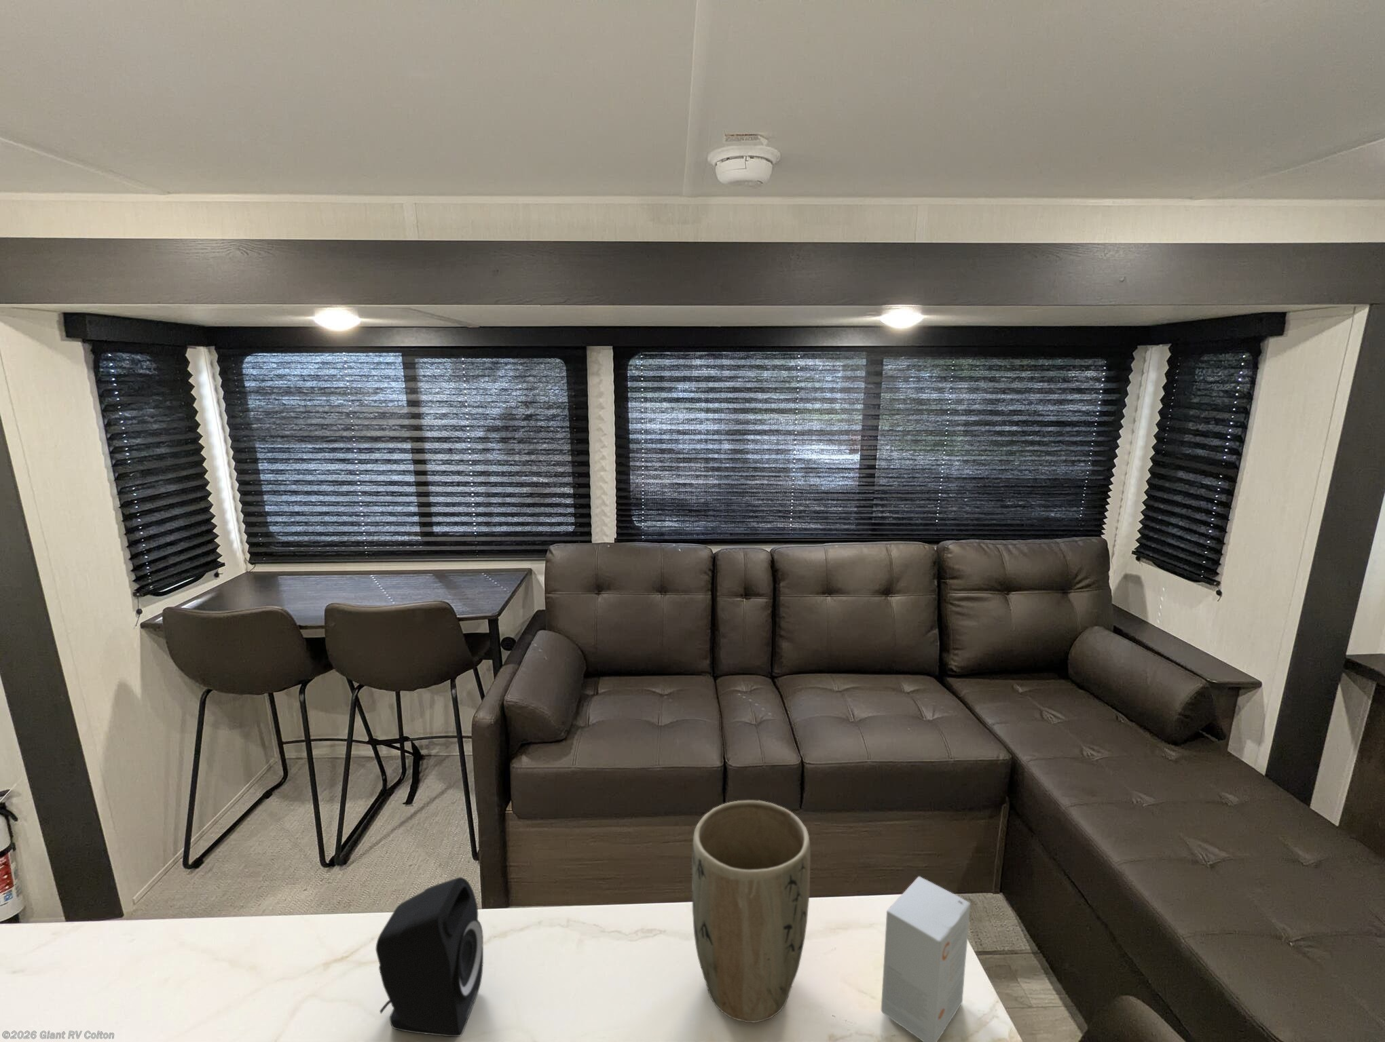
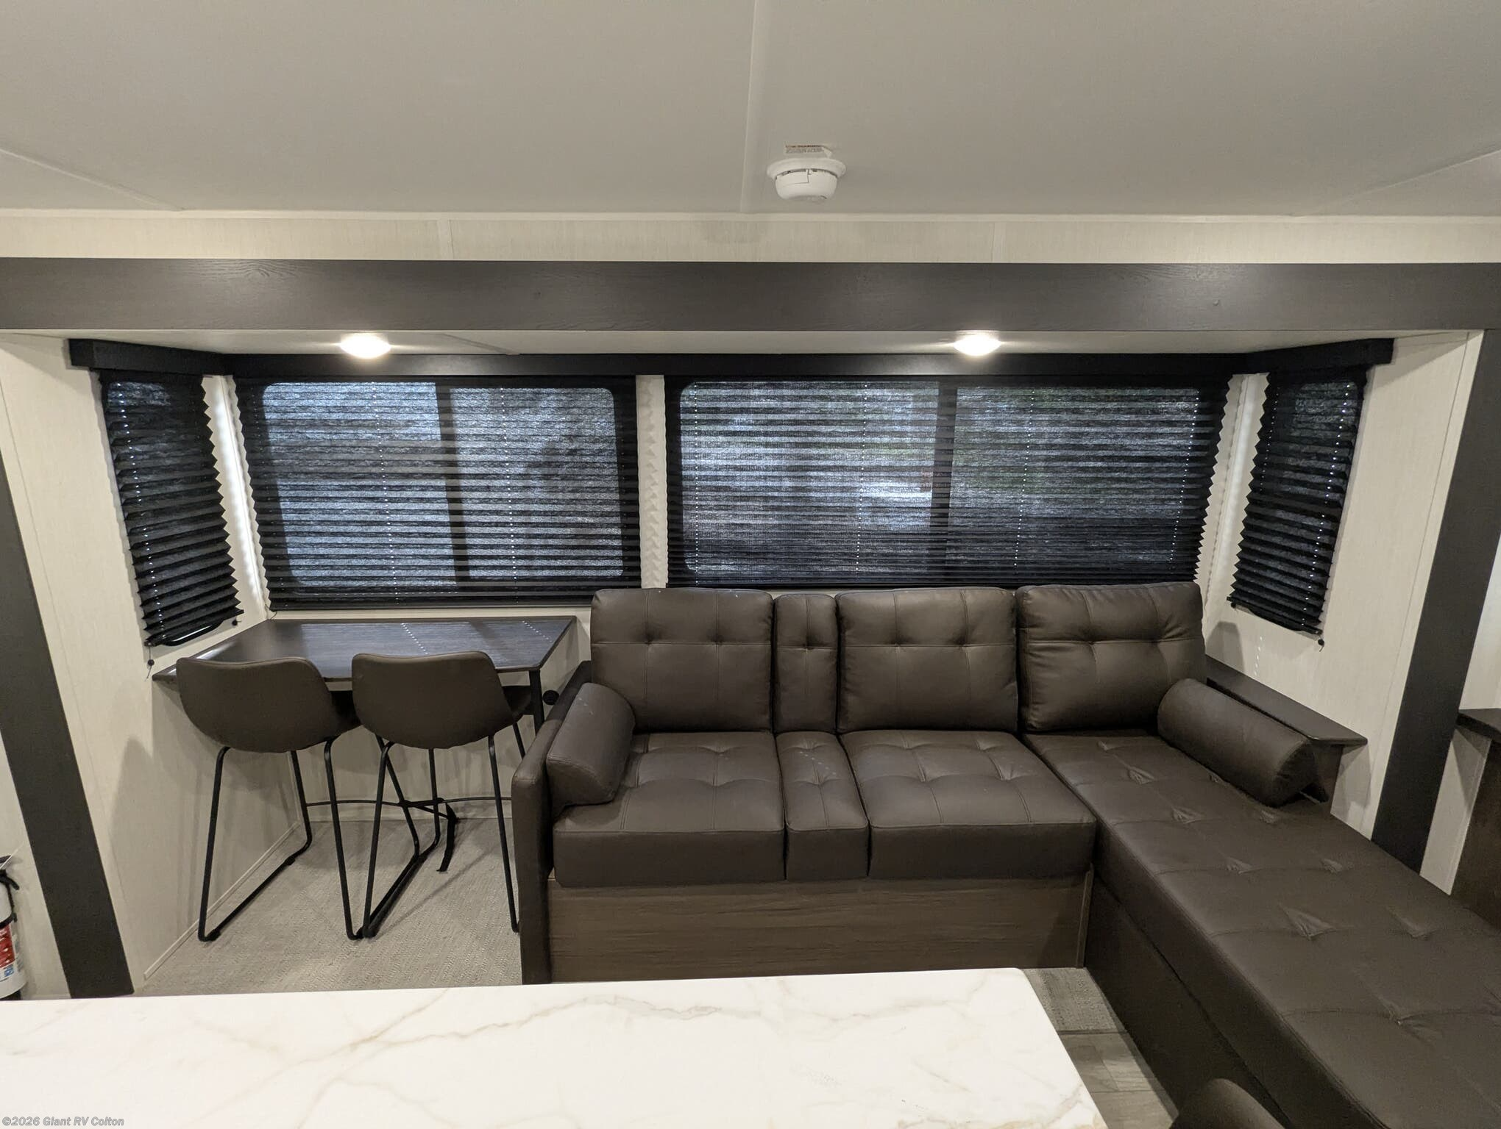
- plant pot (750, 911)
- speaker (426, 956)
- small box (925, 958)
